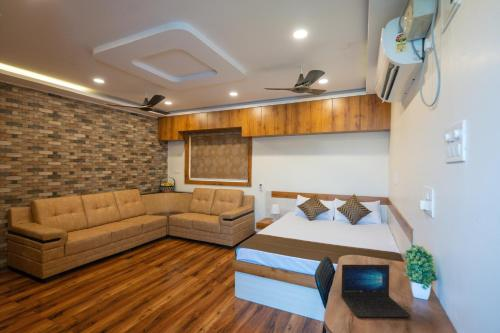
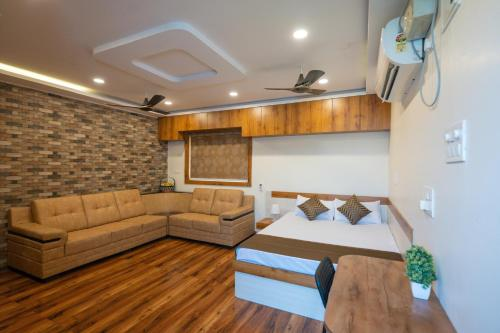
- laptop (373, 288)
